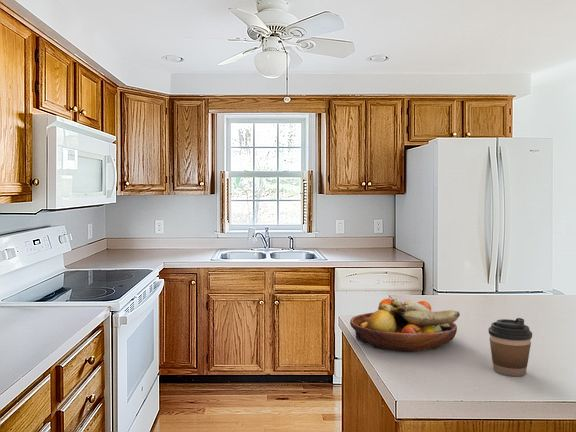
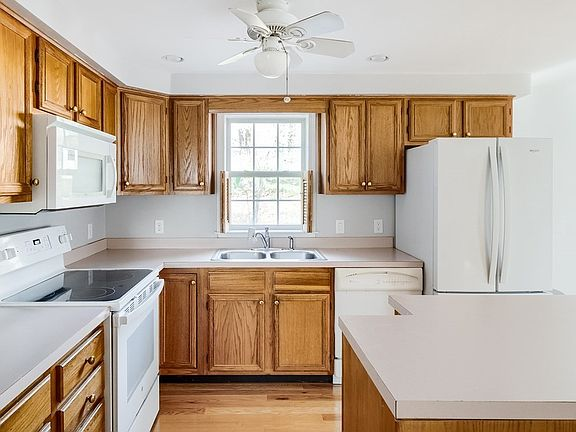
- coffee cup (509, 344)
- fruit bowl (403, 318)
